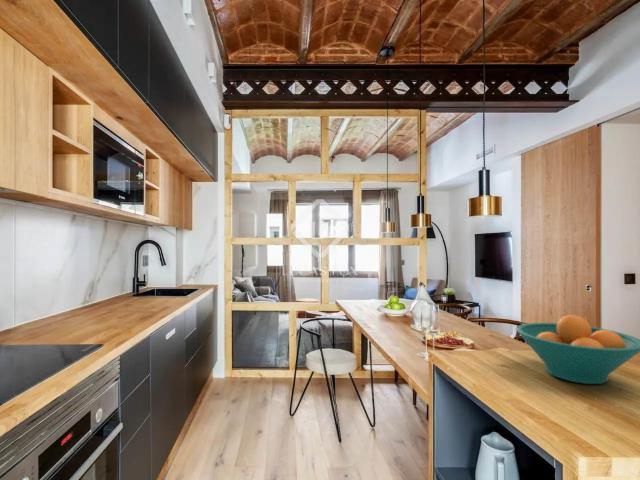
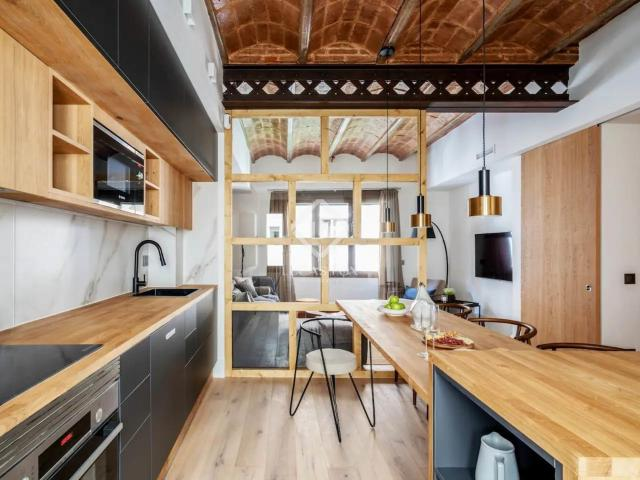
- fruit bowl (575, 345)
